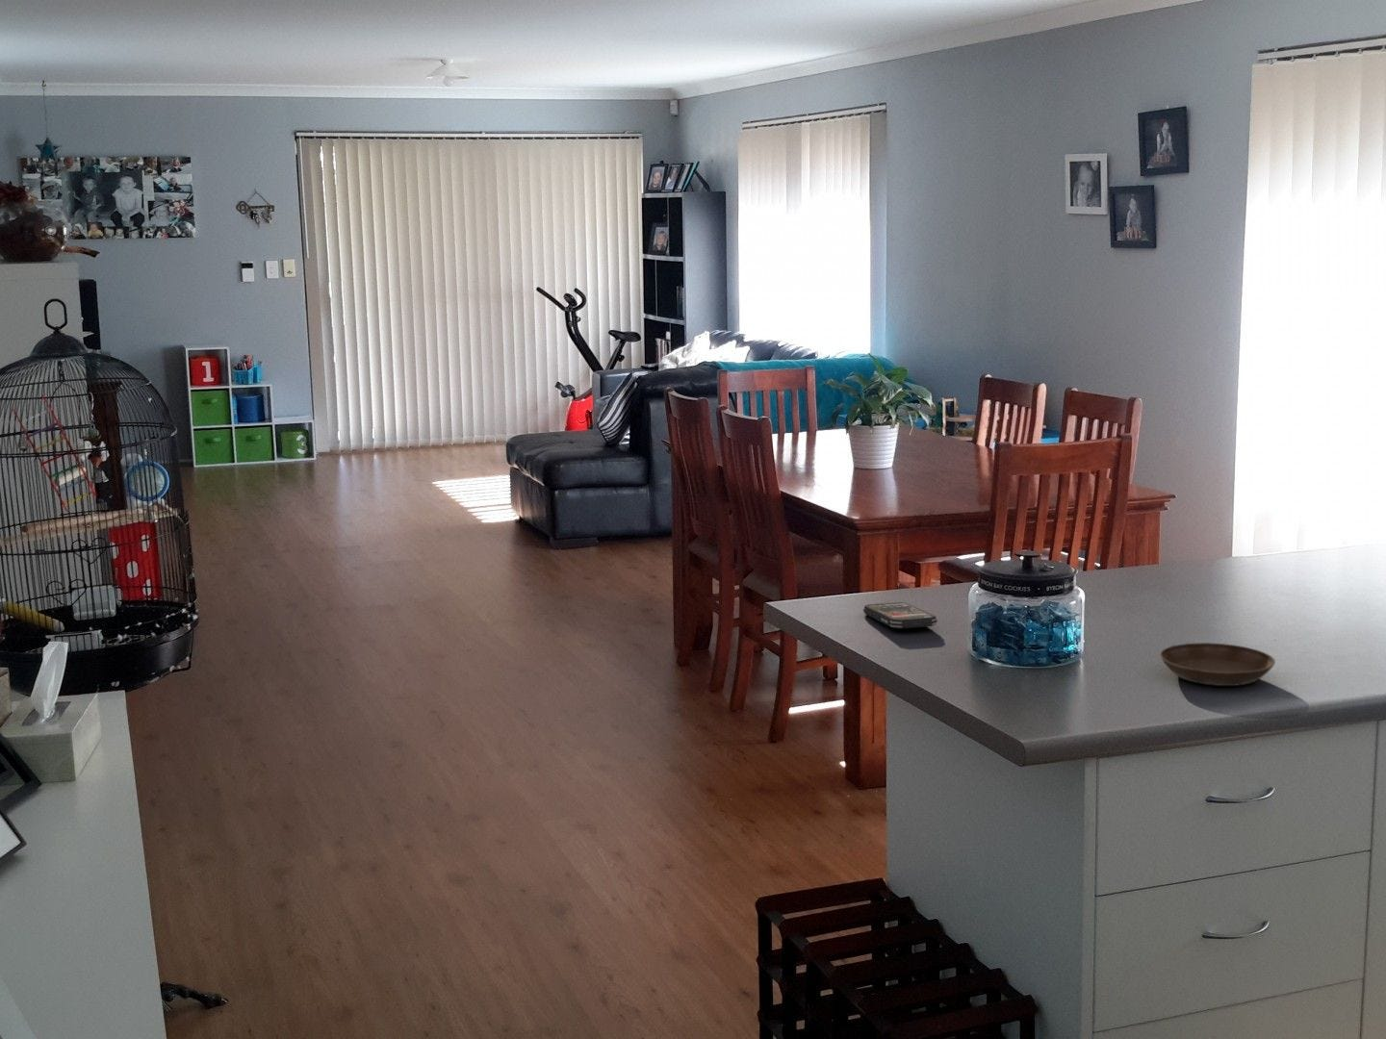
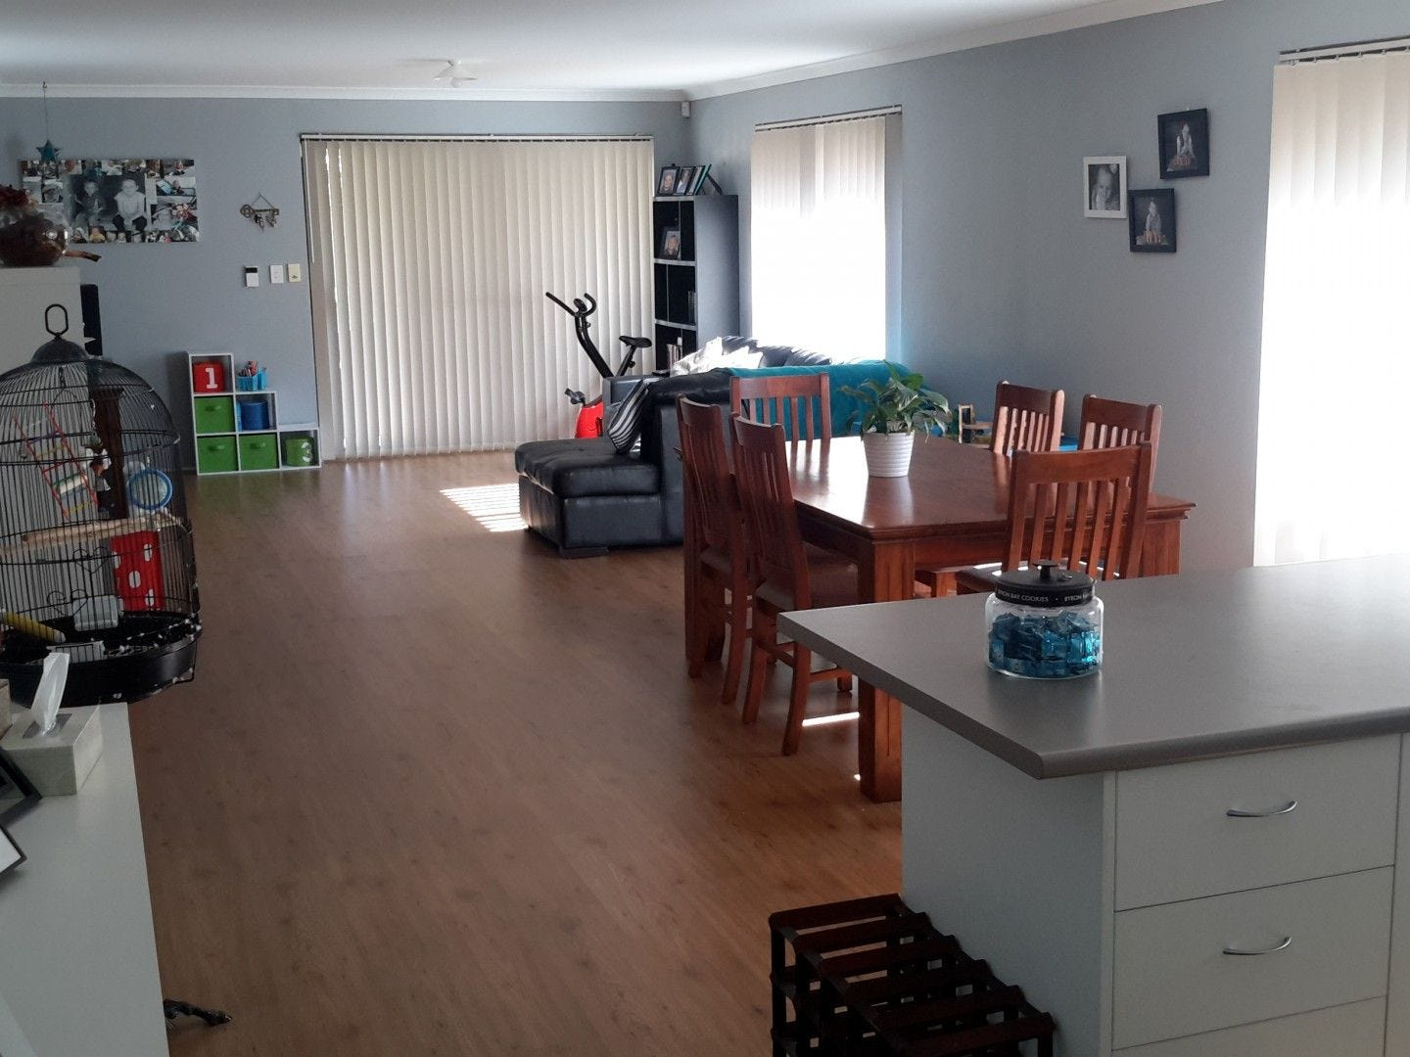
- saucer (1216, 666)
- smartphone (899, 614)
